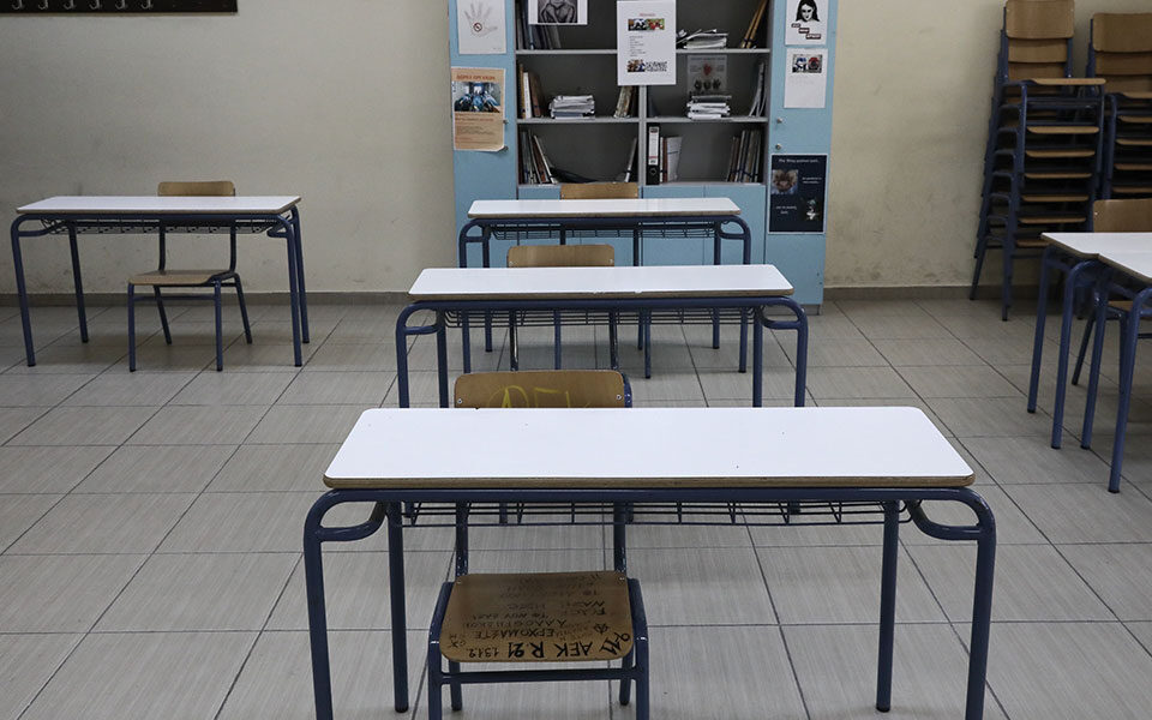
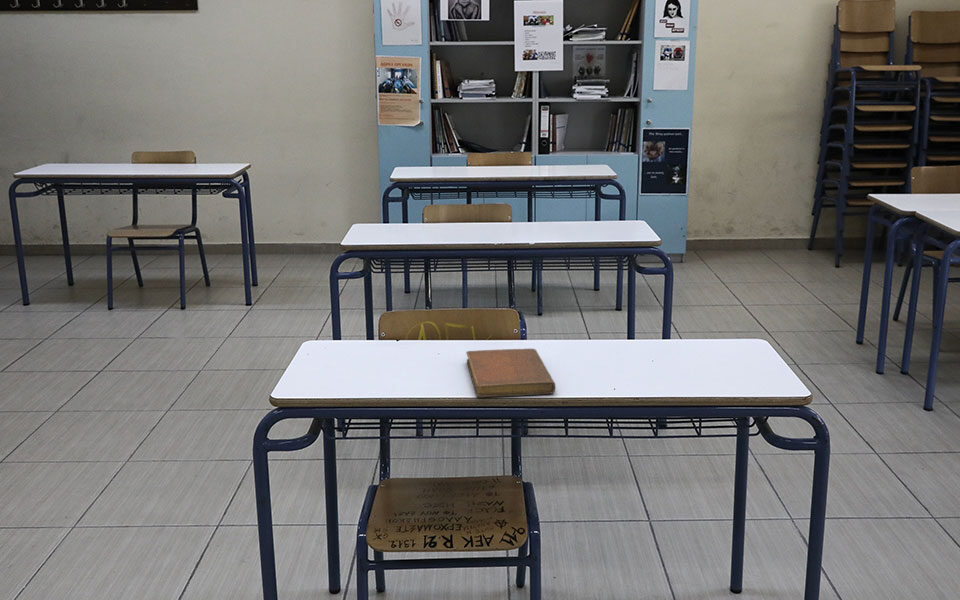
+ notebook (508, 371)
